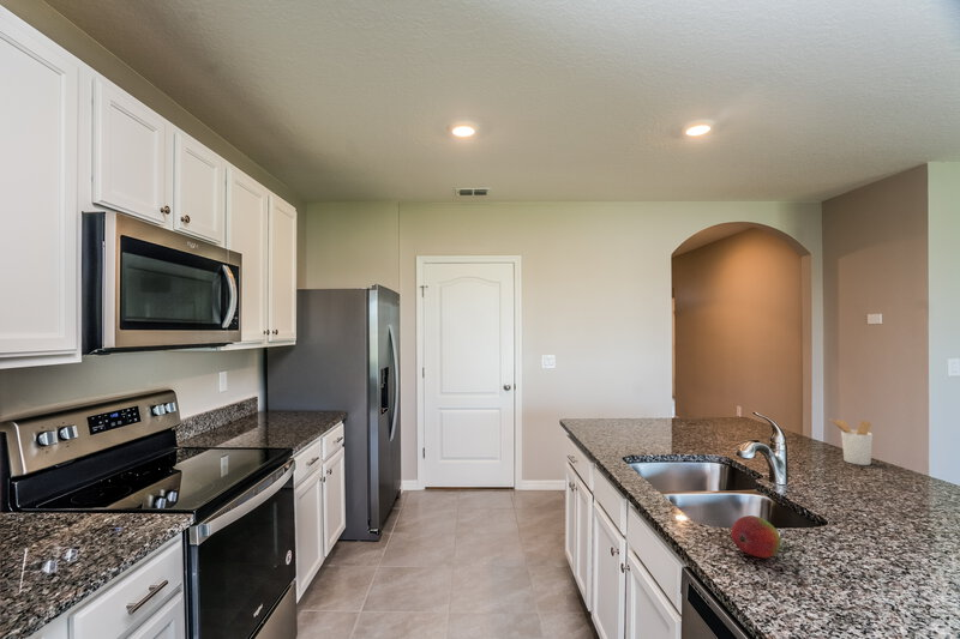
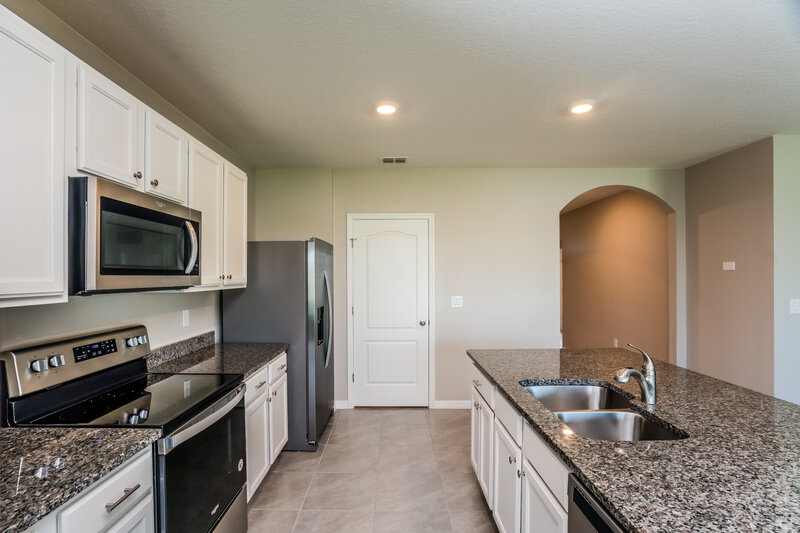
- fruit (756, 535)
- utensil holder (850, 439)
